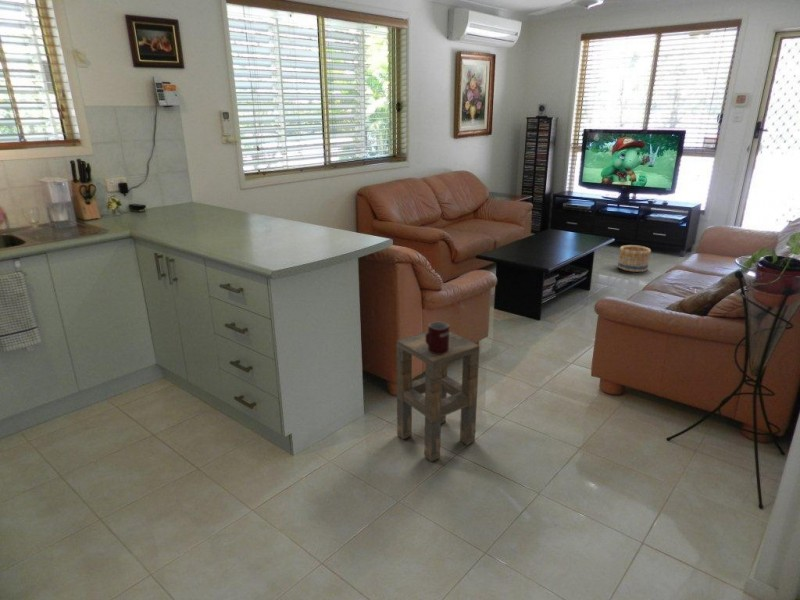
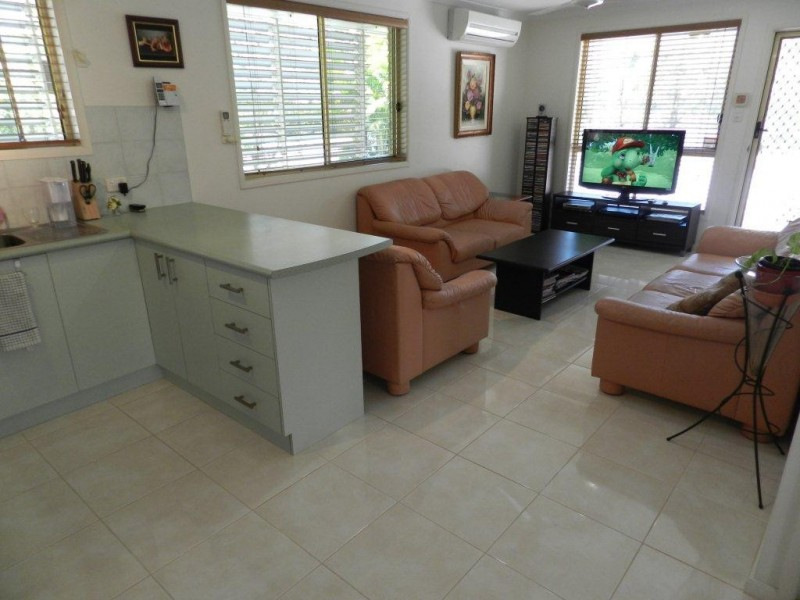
- mug (435, 338)
- basket (633, 258)
- side table (436, 392)
